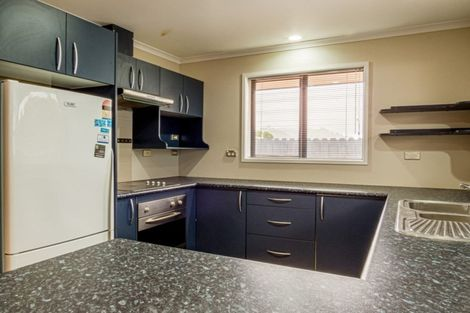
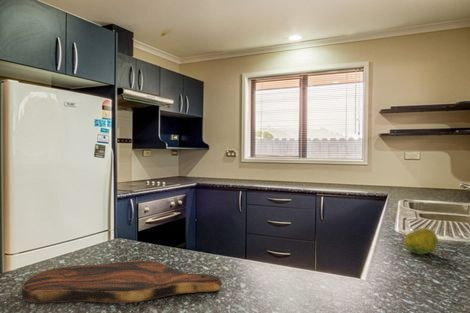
+ cutting board (127, 279)
+ fruit (420, 241)
